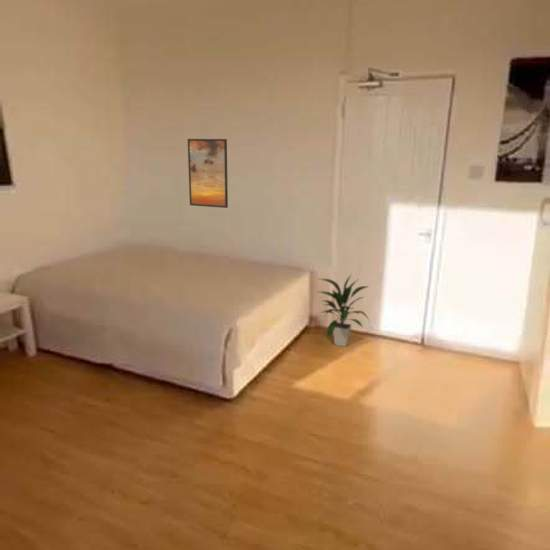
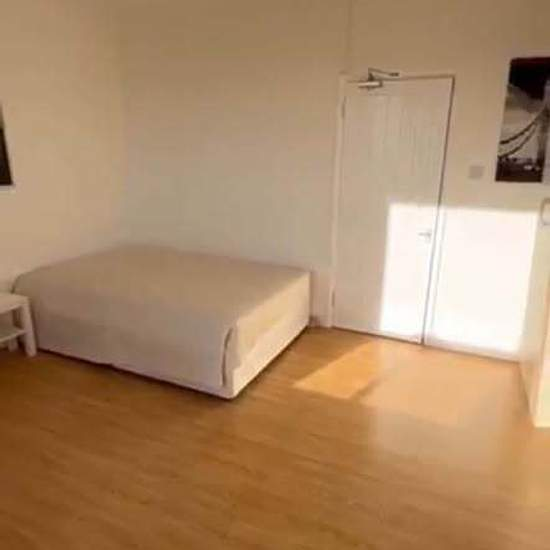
- indoor plant (341, 309)
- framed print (207, 173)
